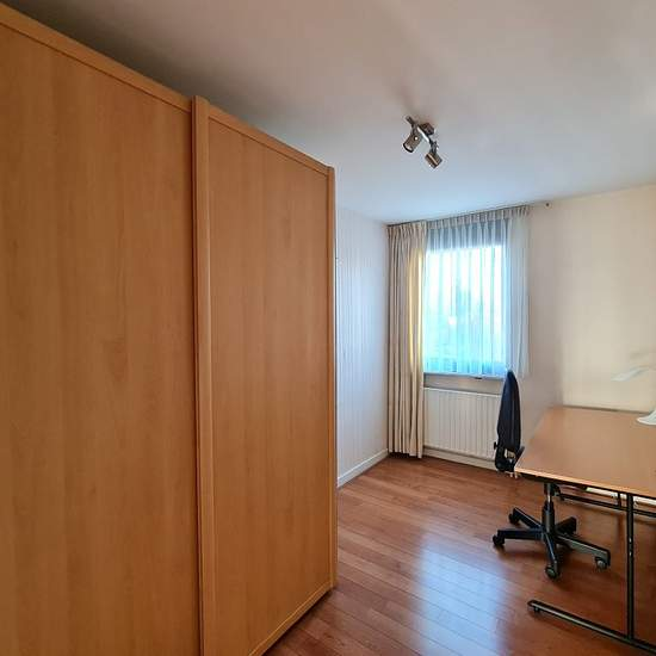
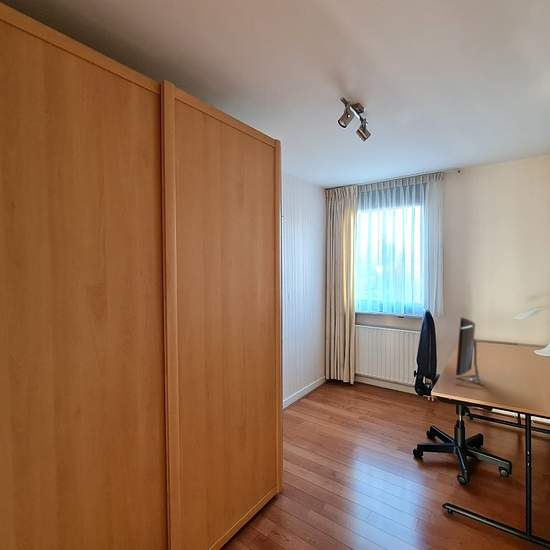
+ monitor (468, 352)
